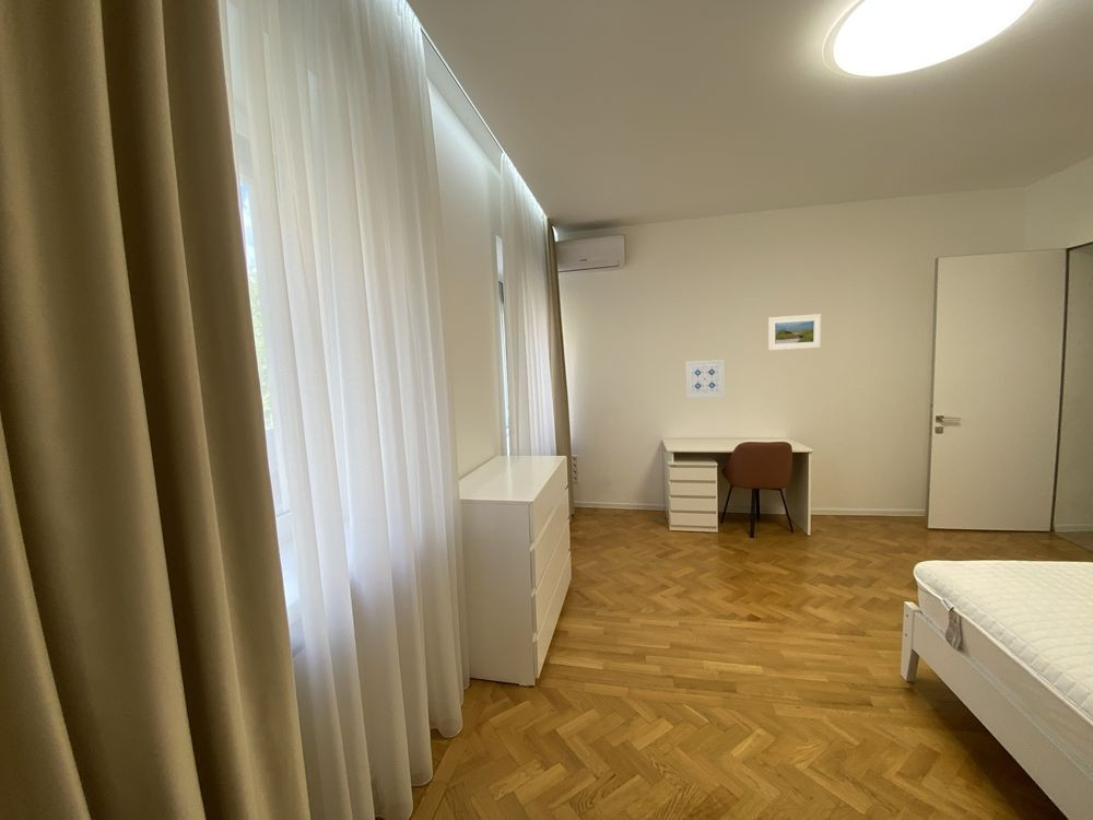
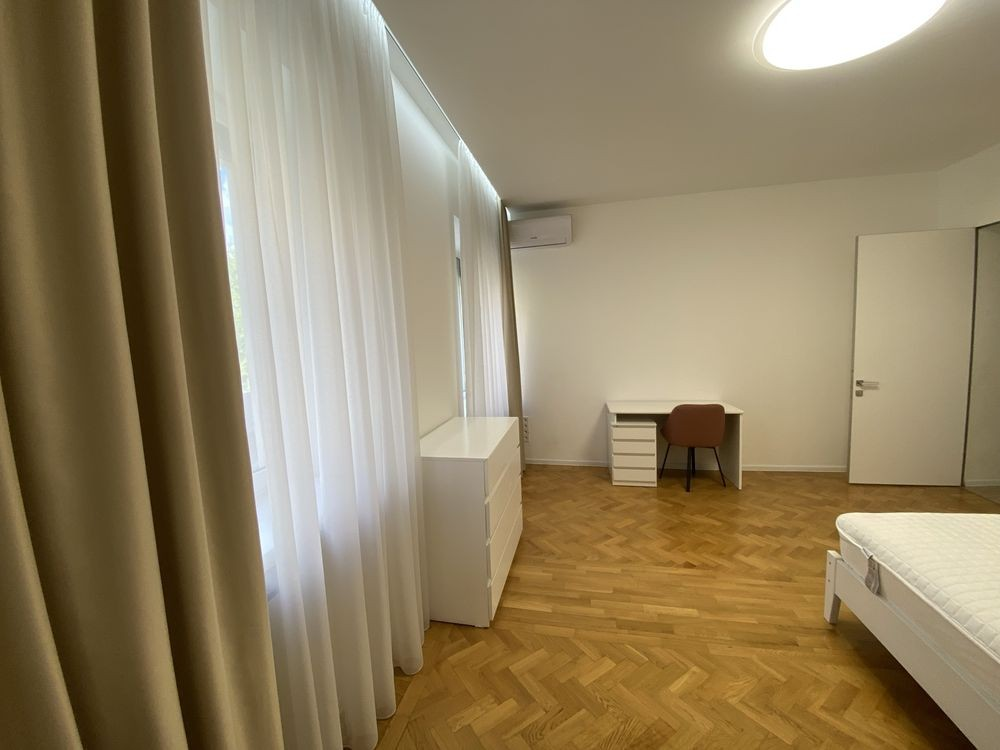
- wall art (704, 378)
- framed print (794, 332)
